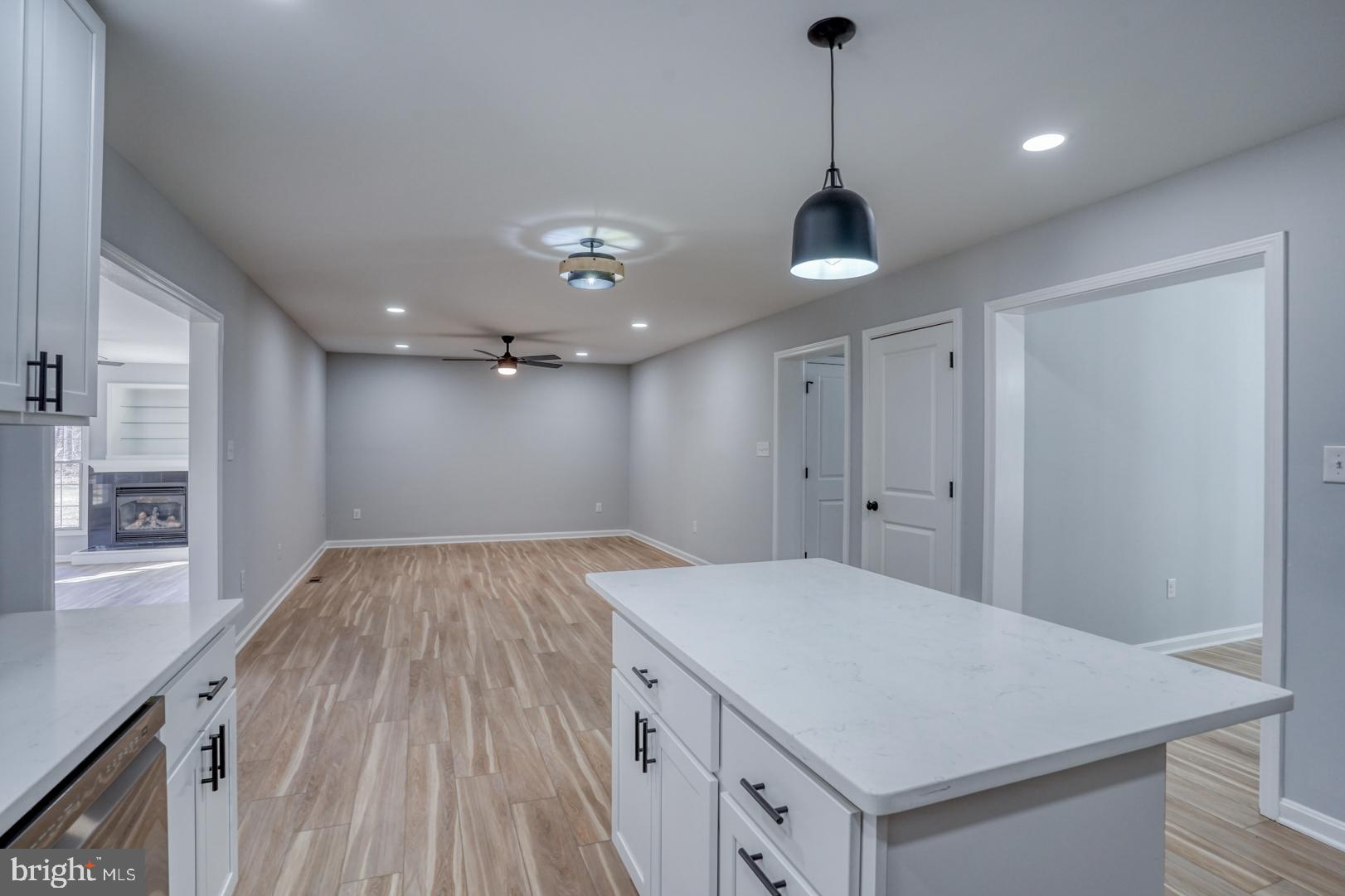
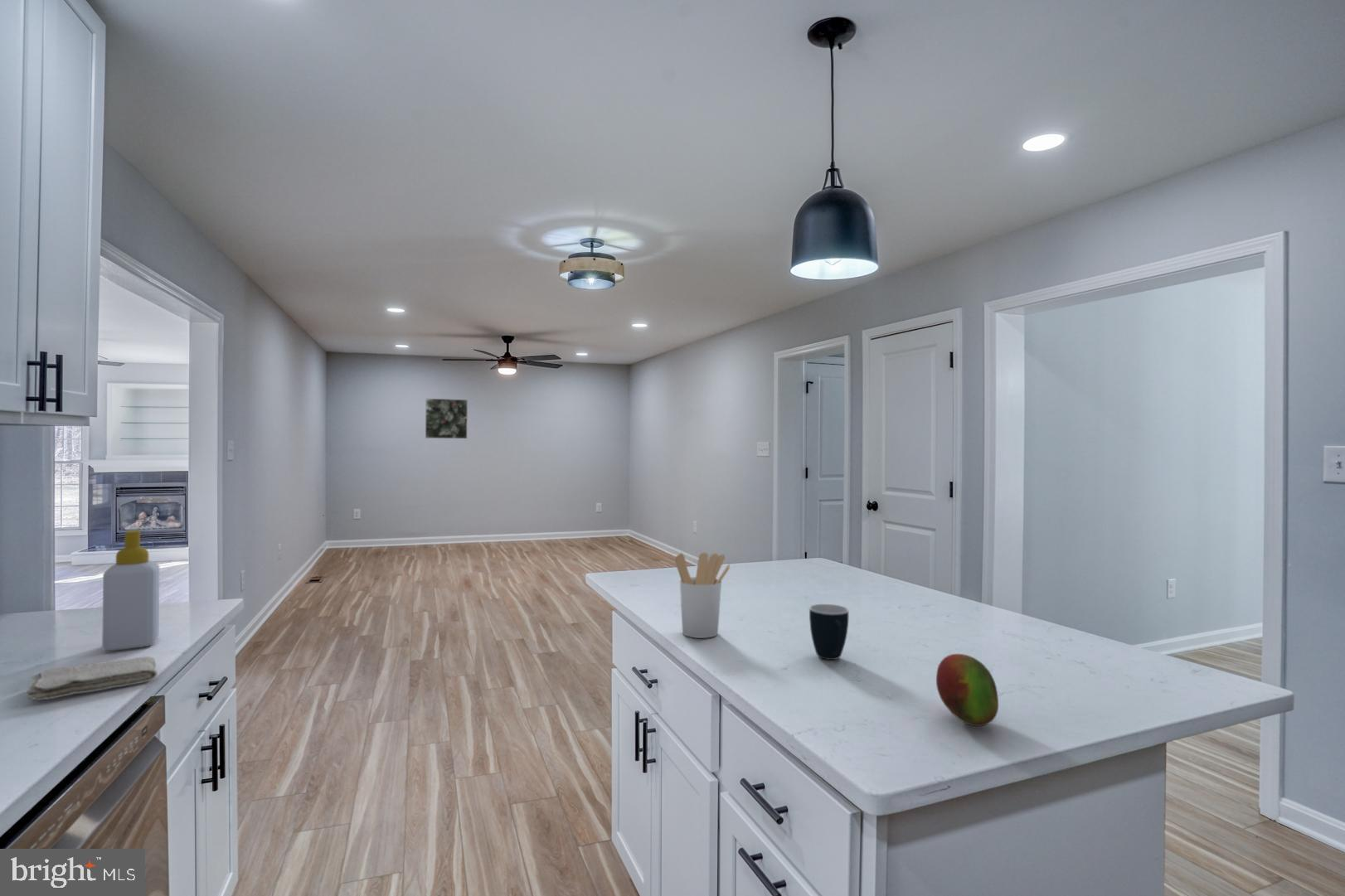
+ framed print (446, 419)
+ washcloth (95, 676)
+ fruit (968, 689)
+ utensil holder (703, 592)
+ soap bottle (132, 588)
+ mug (831, 634)
